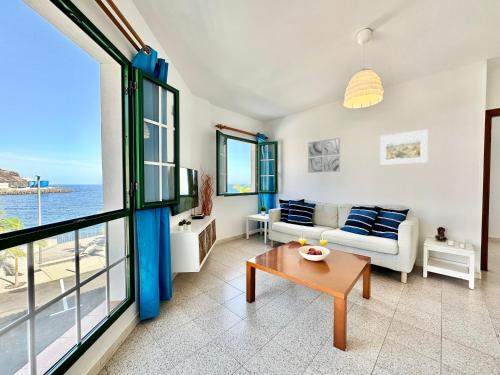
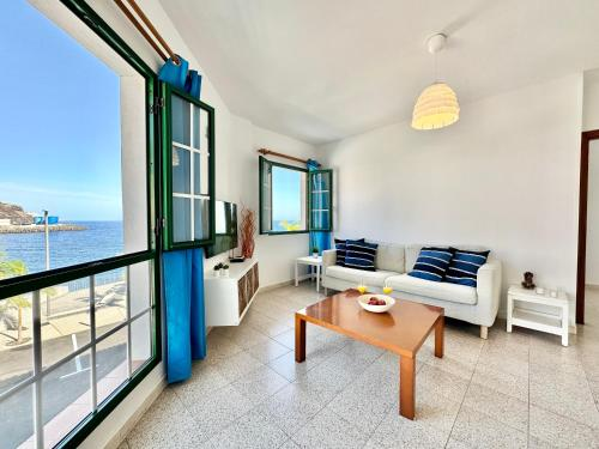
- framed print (402, 148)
- wall art (323, 155)
